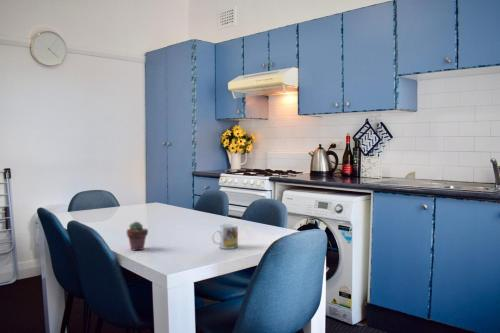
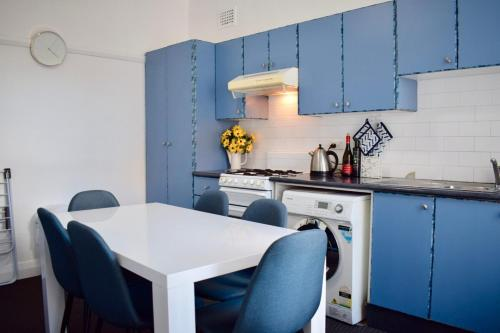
- potted succulent (137, 235)
- mug (224, 236)
